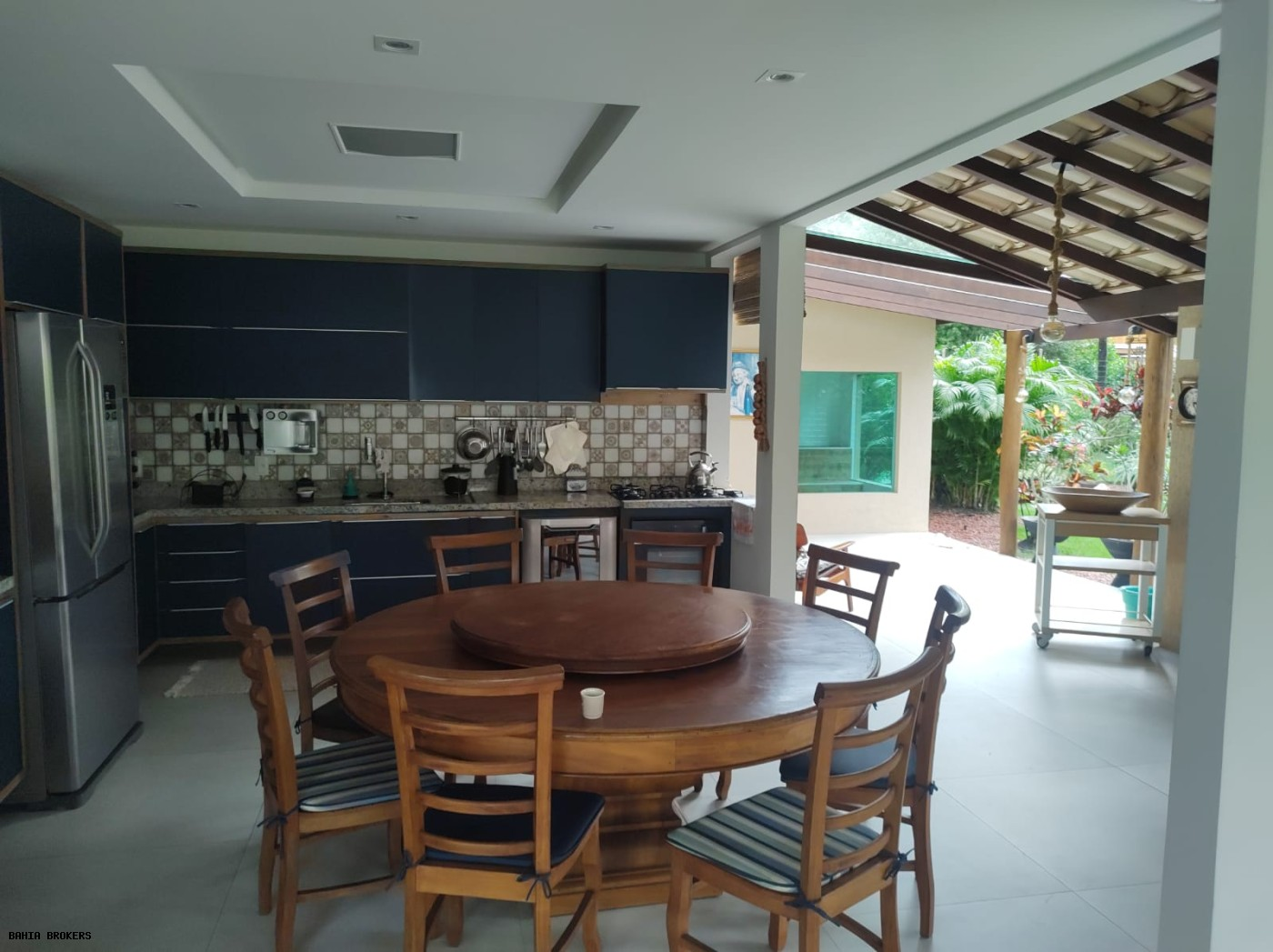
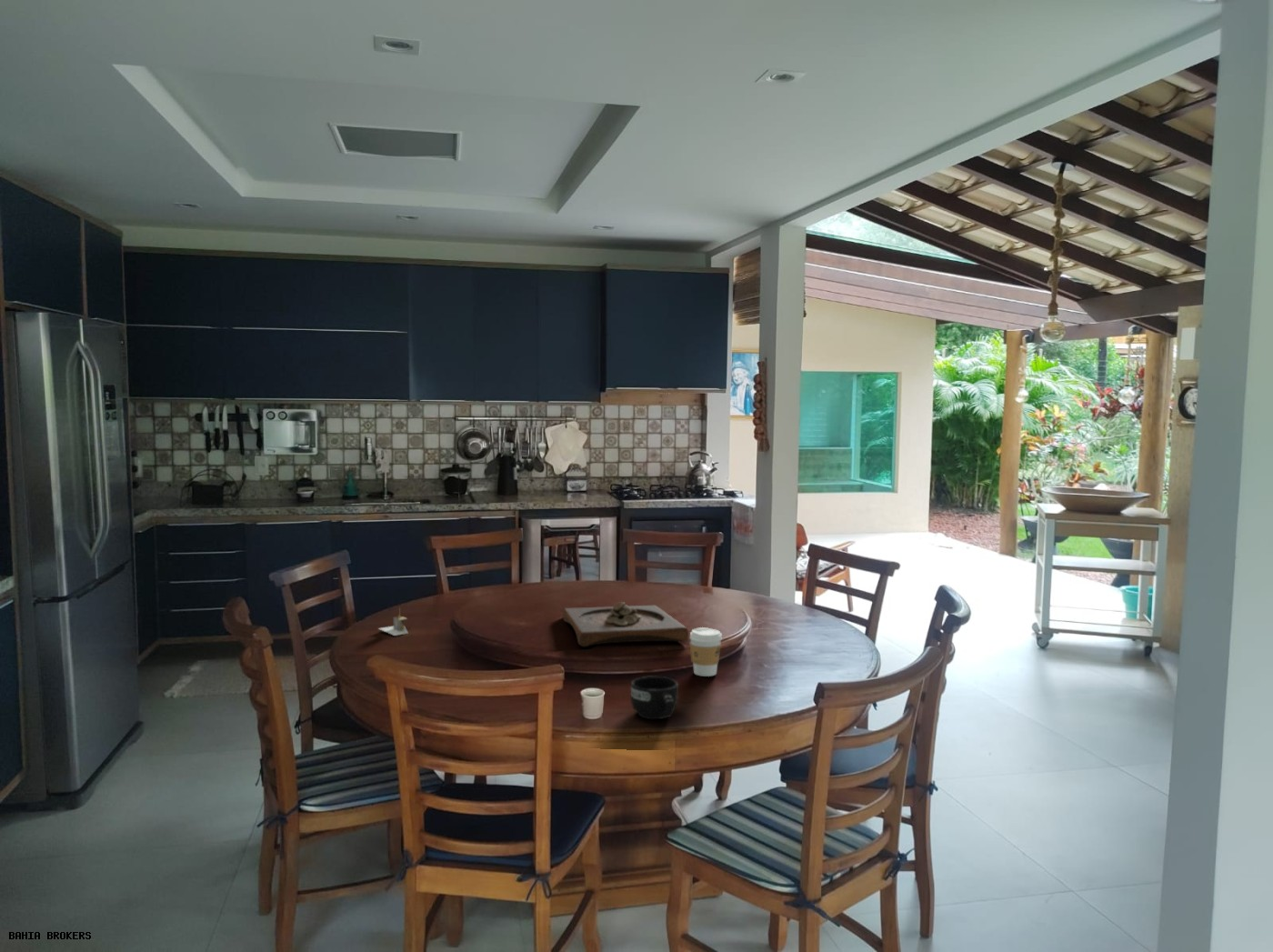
+ coffee cup (706, 651)
+ wooden tray (622, 616)
+ architectural model (400, 618)
+ mug (656, 700)
